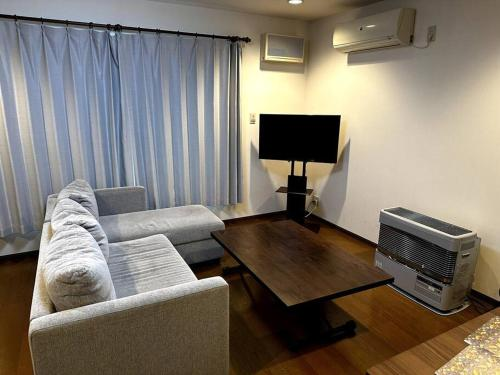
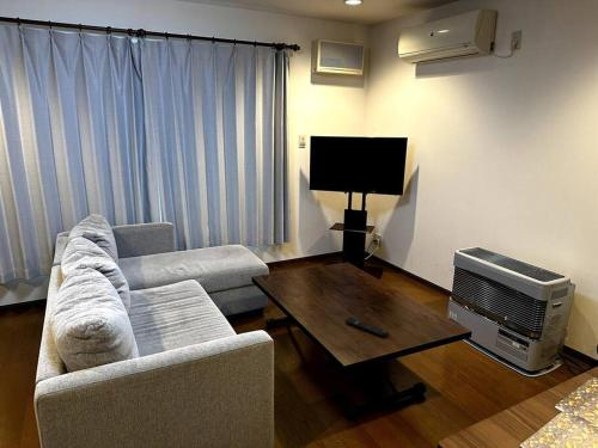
+ remote control (366, 327)
